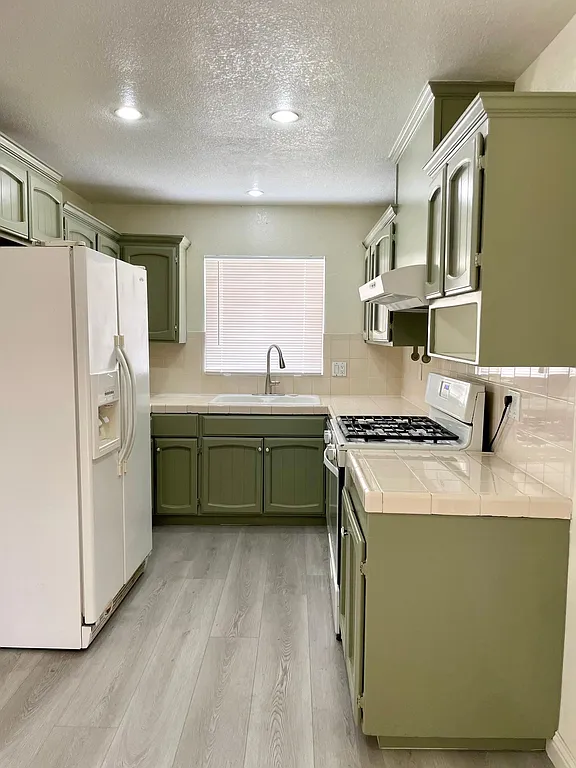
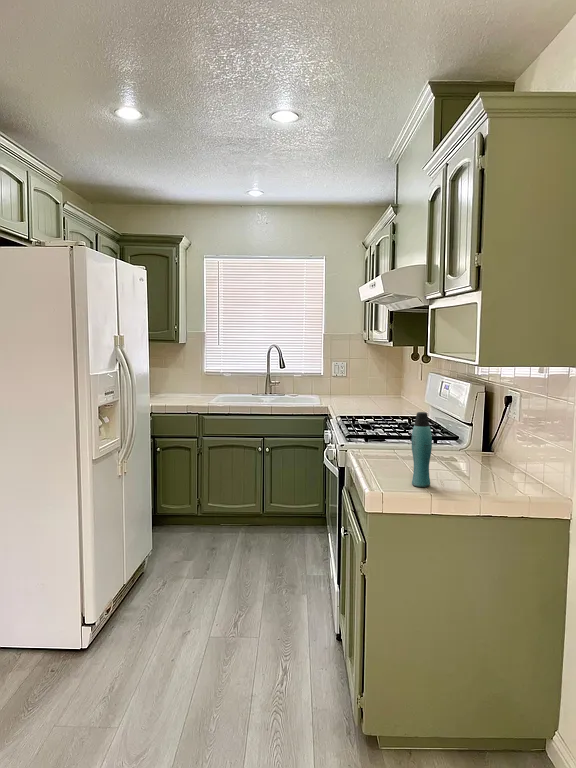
+ bottle (421, 448)
